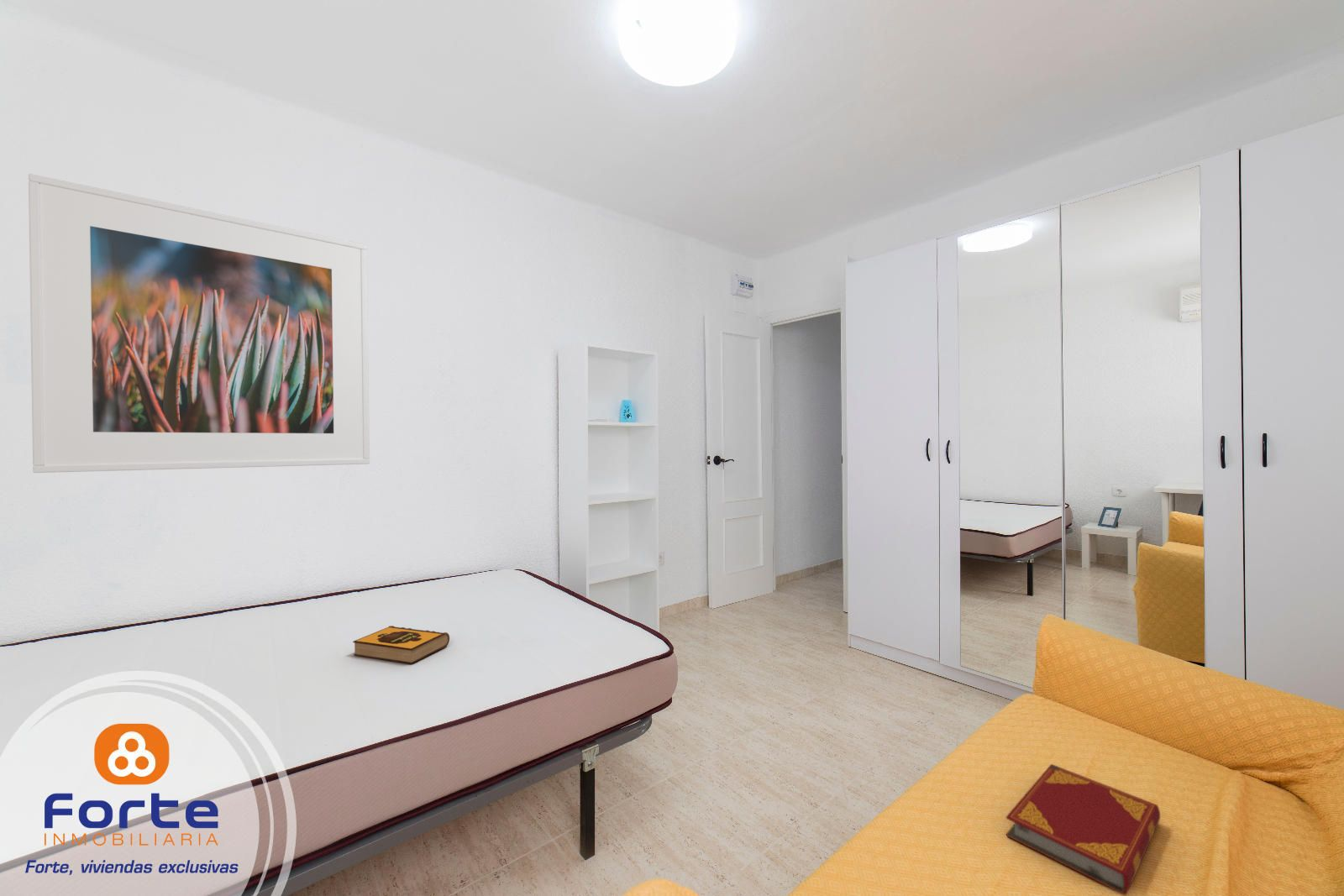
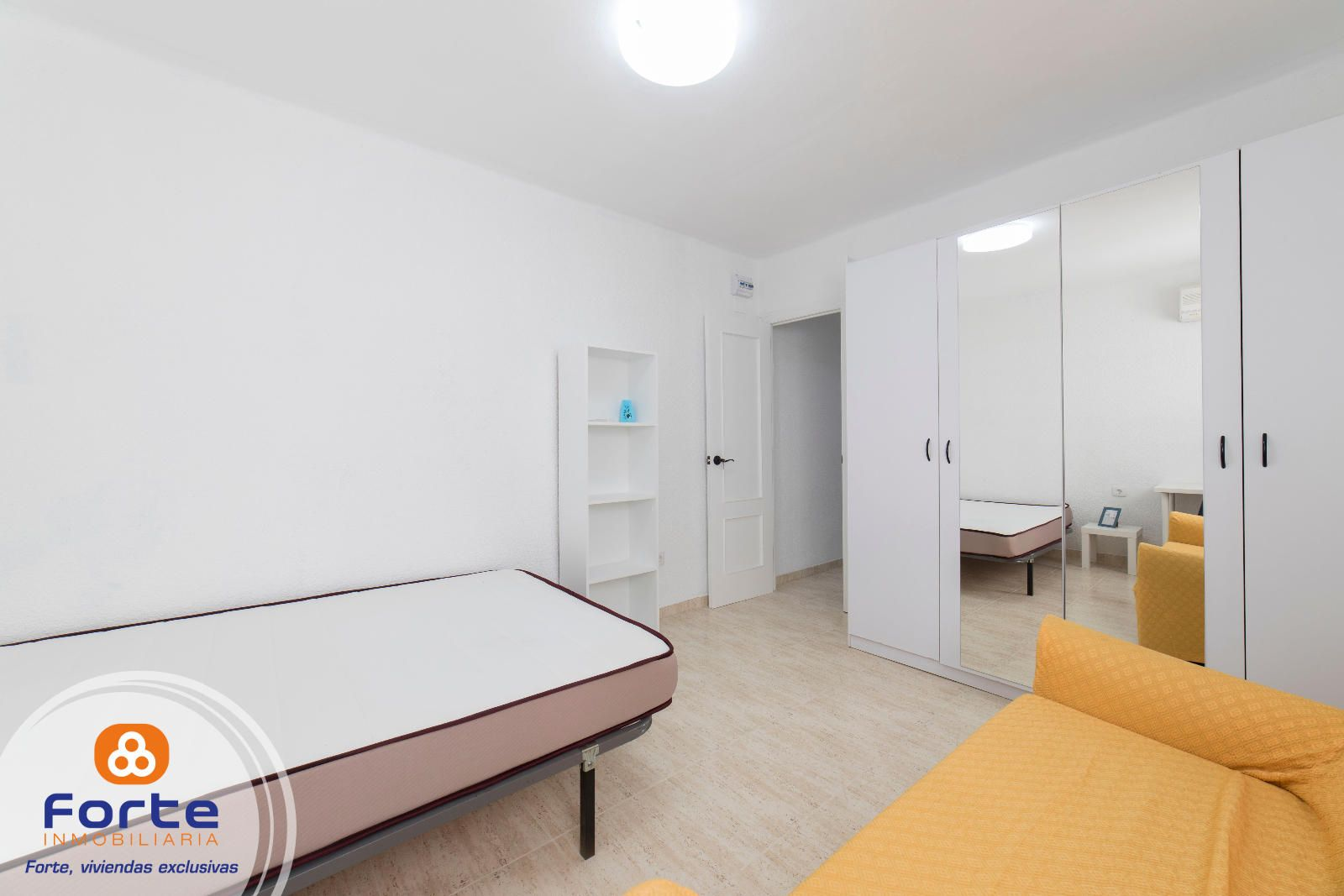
- hardback book (1084, 820)
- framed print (225, 341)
- hardback book (402, 642)
